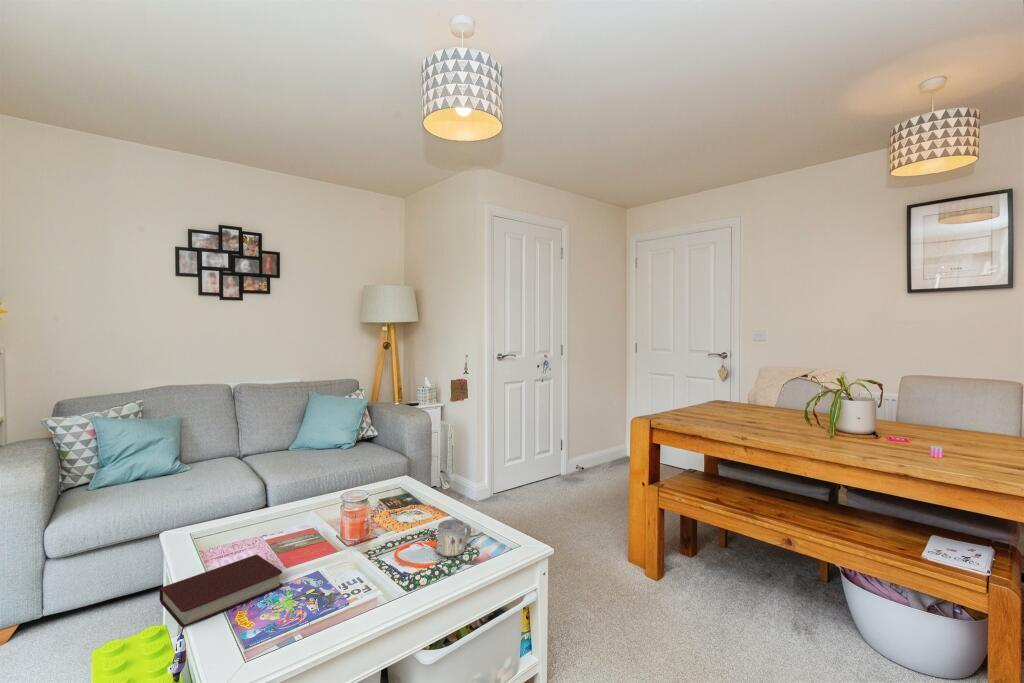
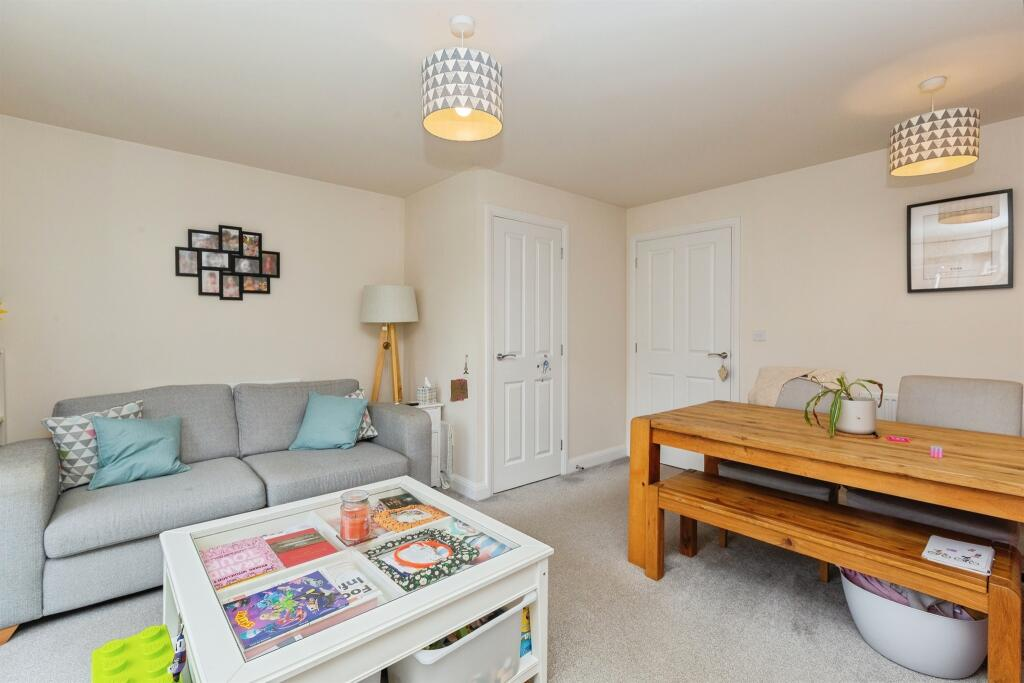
- mug (455, 535)
- book (223, 586)
